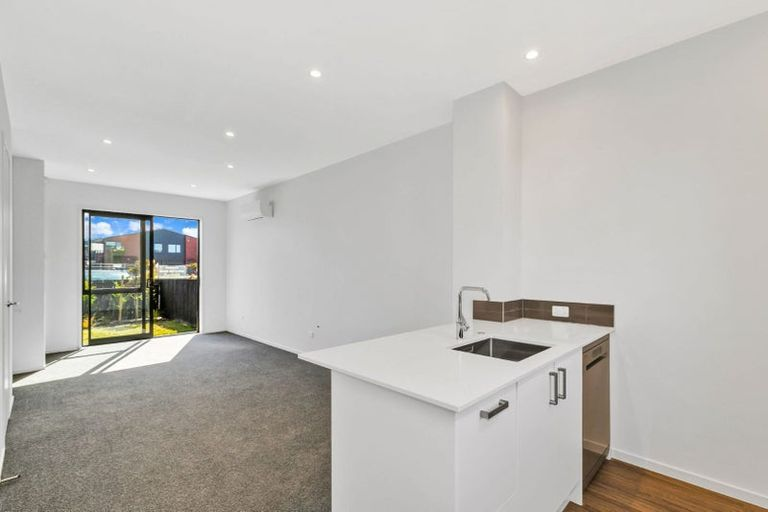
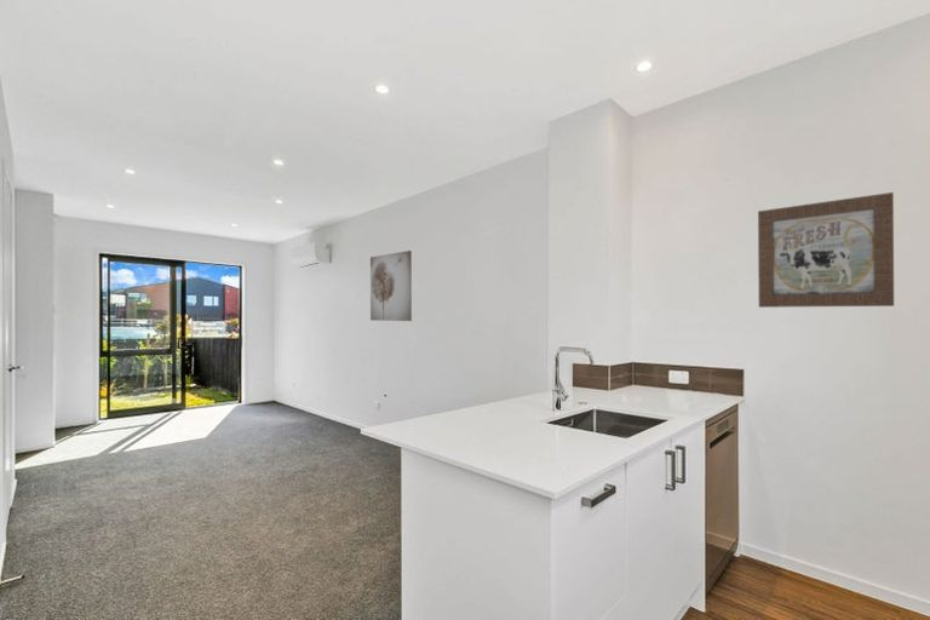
+ wall art (820, 254)
+ wall art (389, 287)
